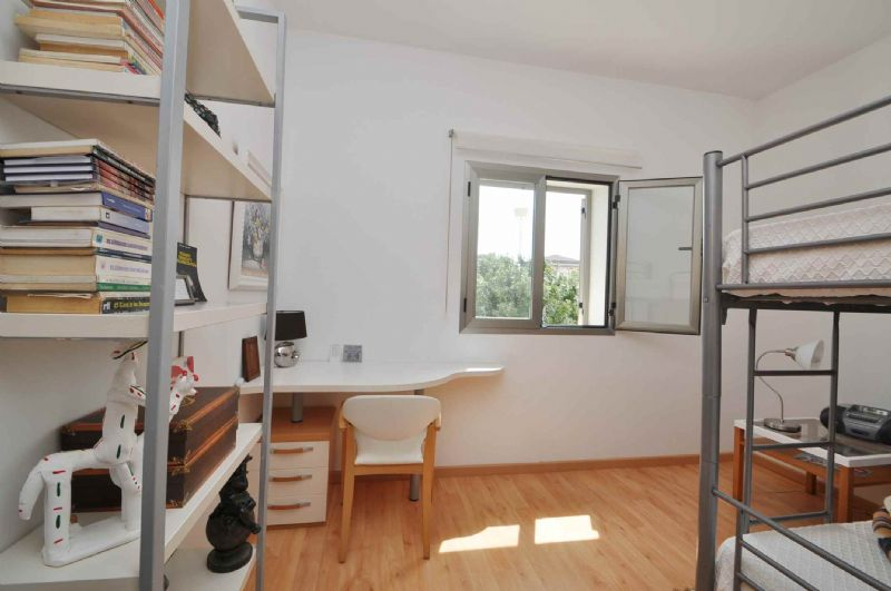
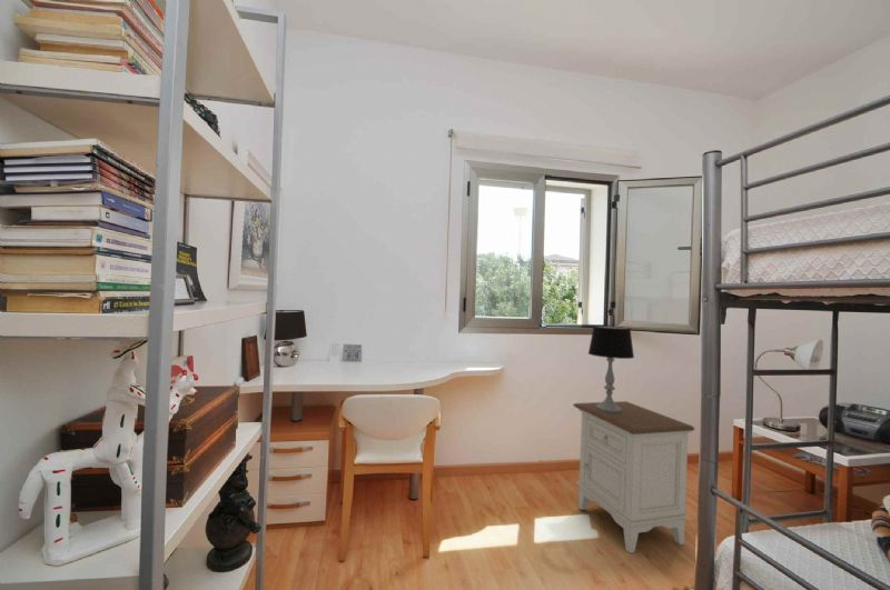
+ table lamp (610, 368)
+ nightstand (626, 469)
